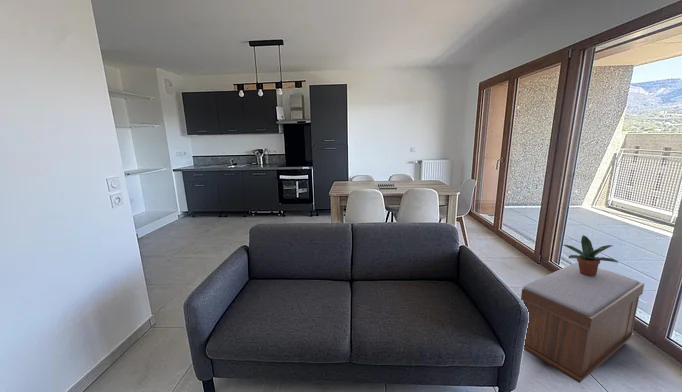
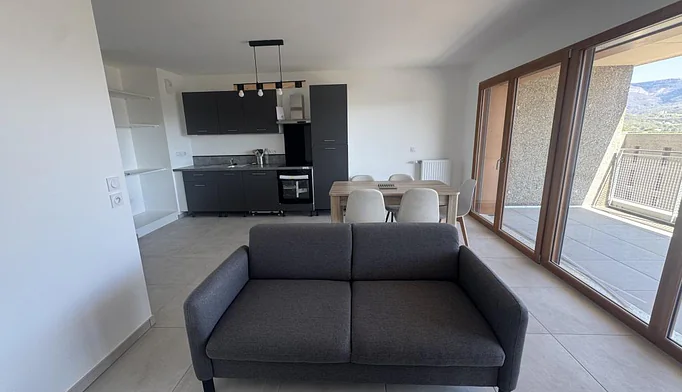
- bench (578, 314)
- potted plant (590, 257)
